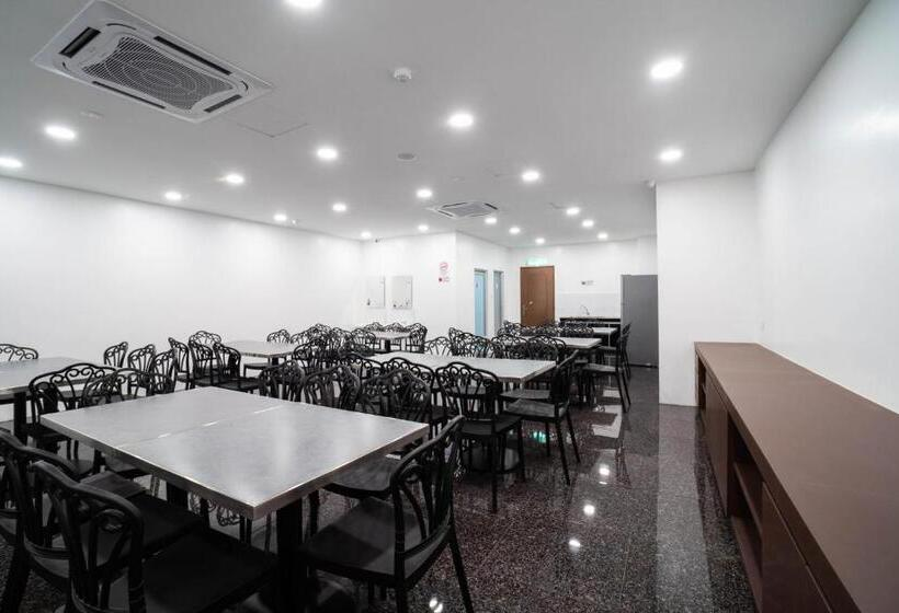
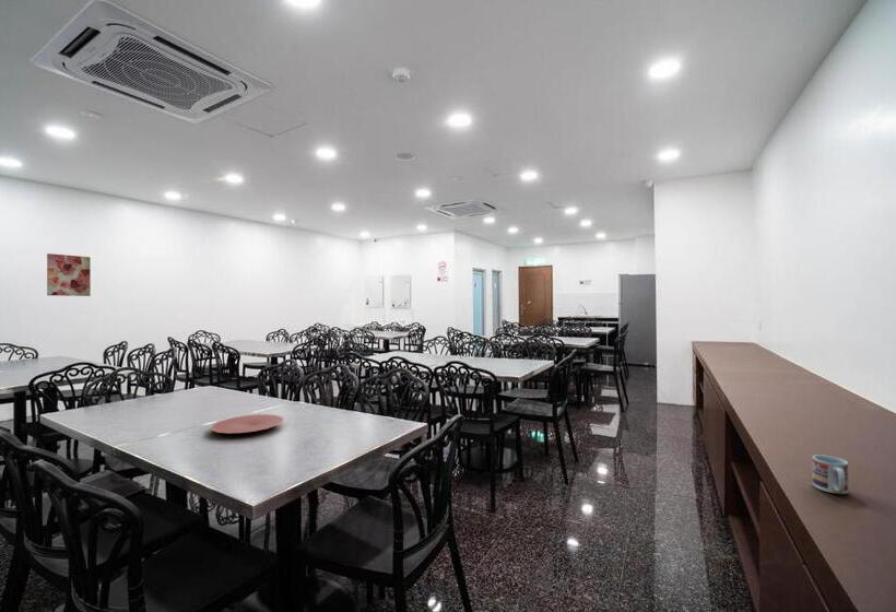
+ plate (248, 425)
+ cup (833, 475)
+ wall art (69, 275)
